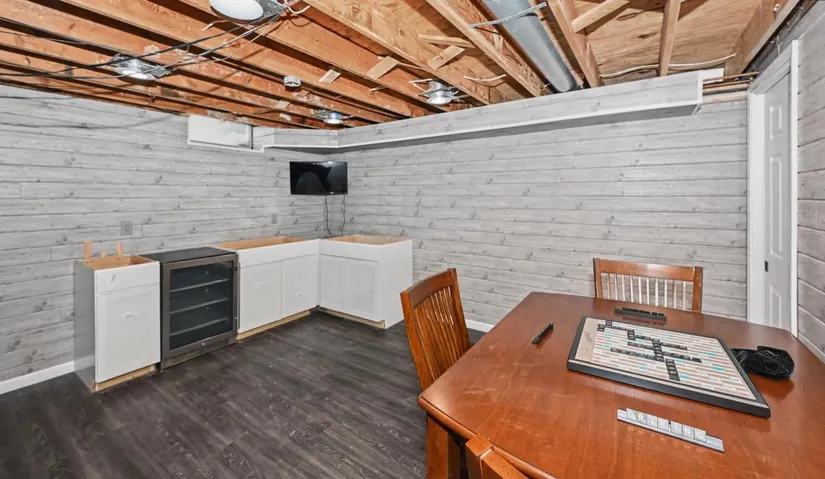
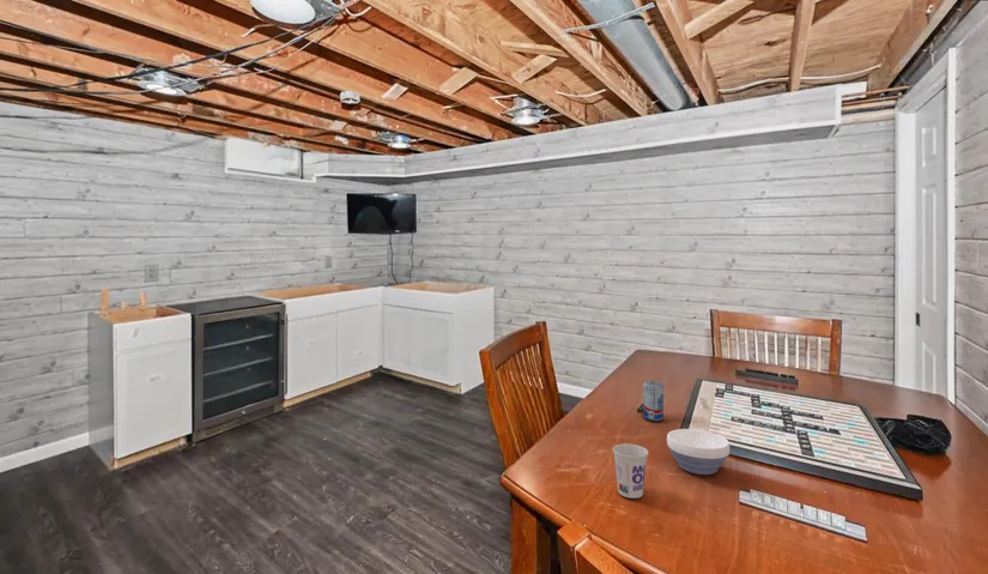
+ bowl (697, 453)
+ beverage can (653, 399)
+ cup (630, 471)
